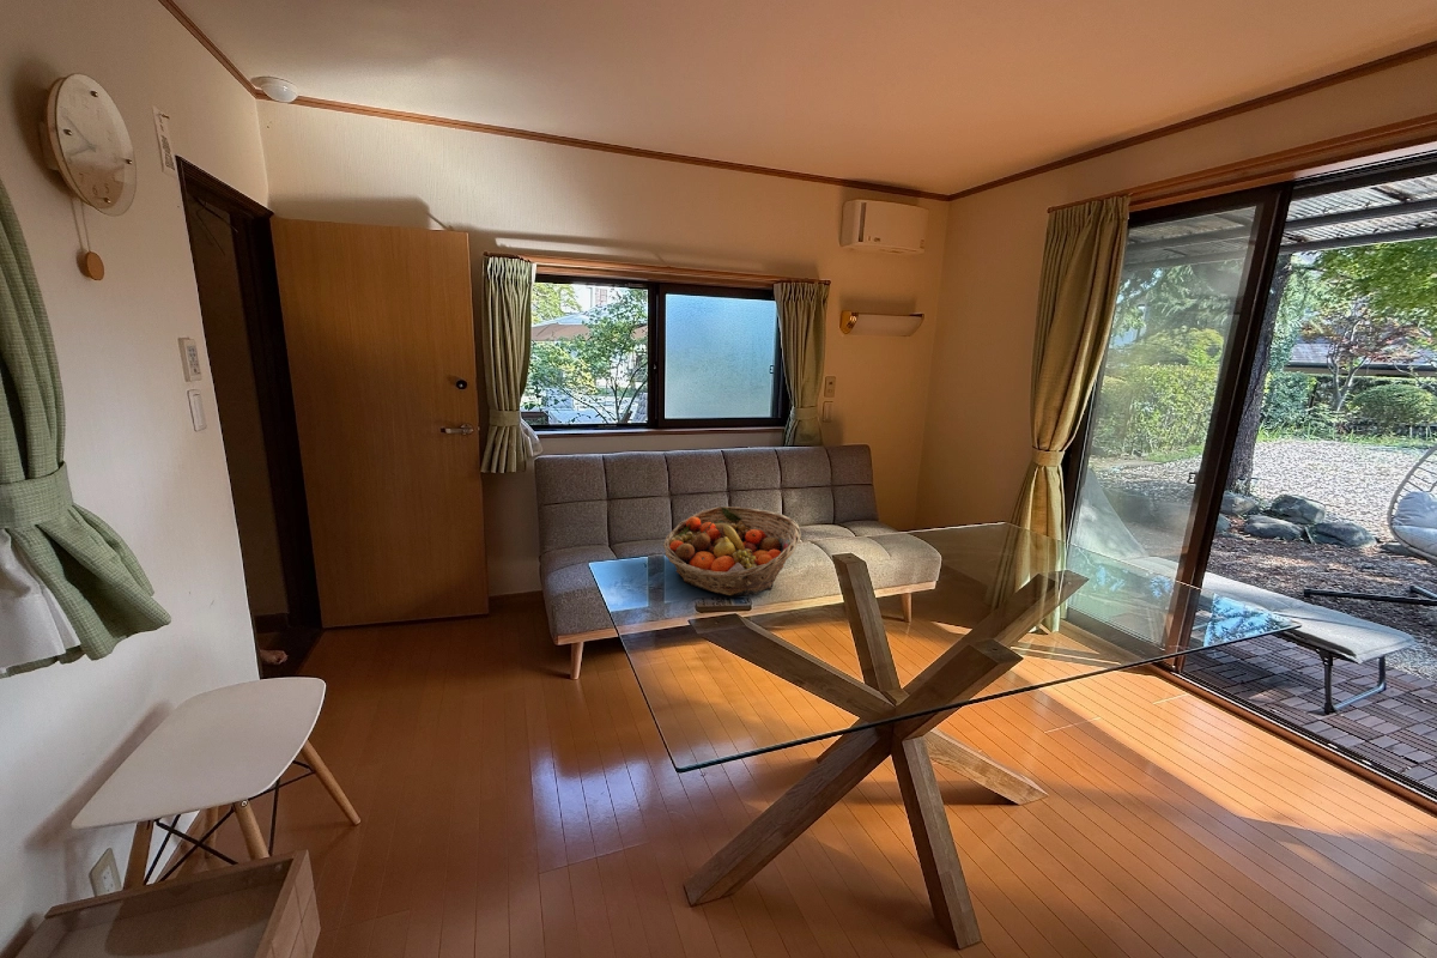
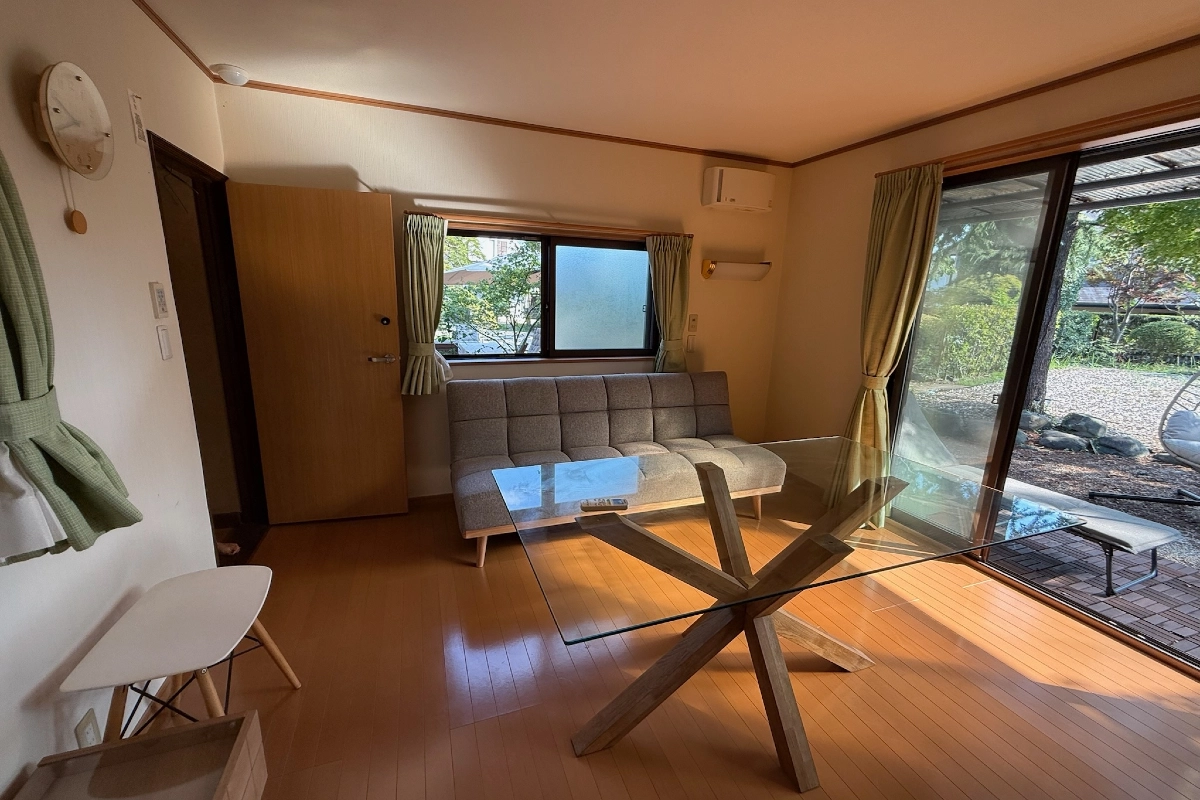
- fruit basket (730, 547)
